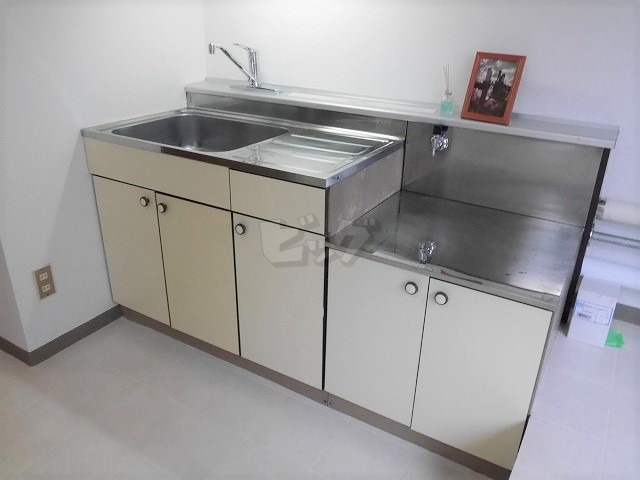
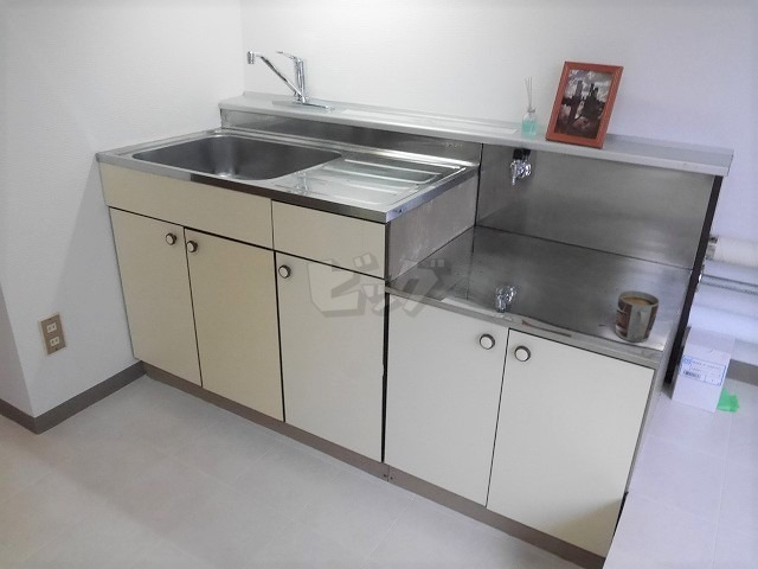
+ mug (636, 320)
